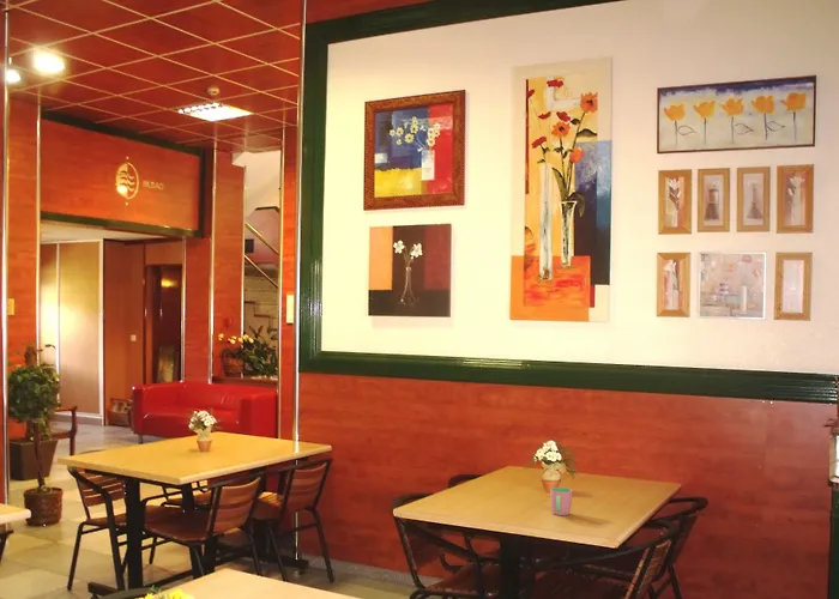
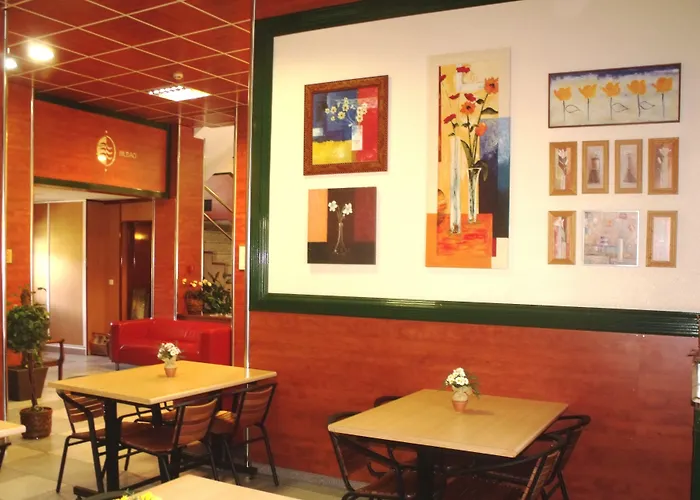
- cup (560, 502)
